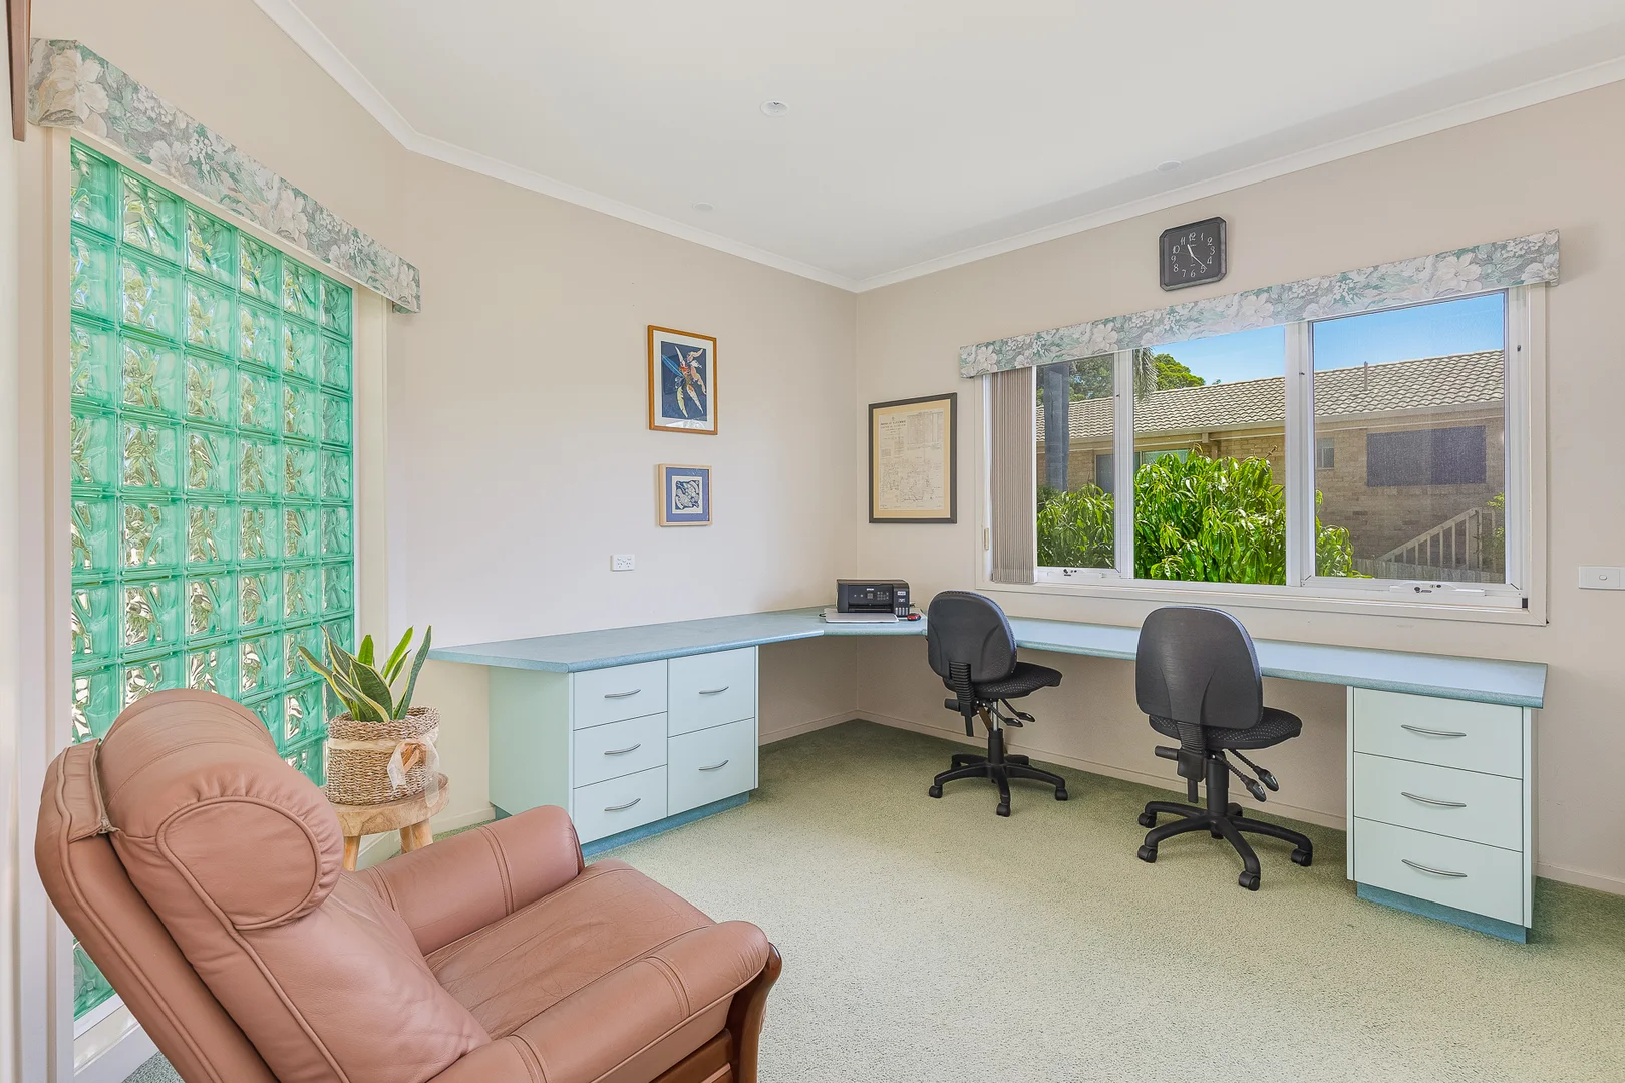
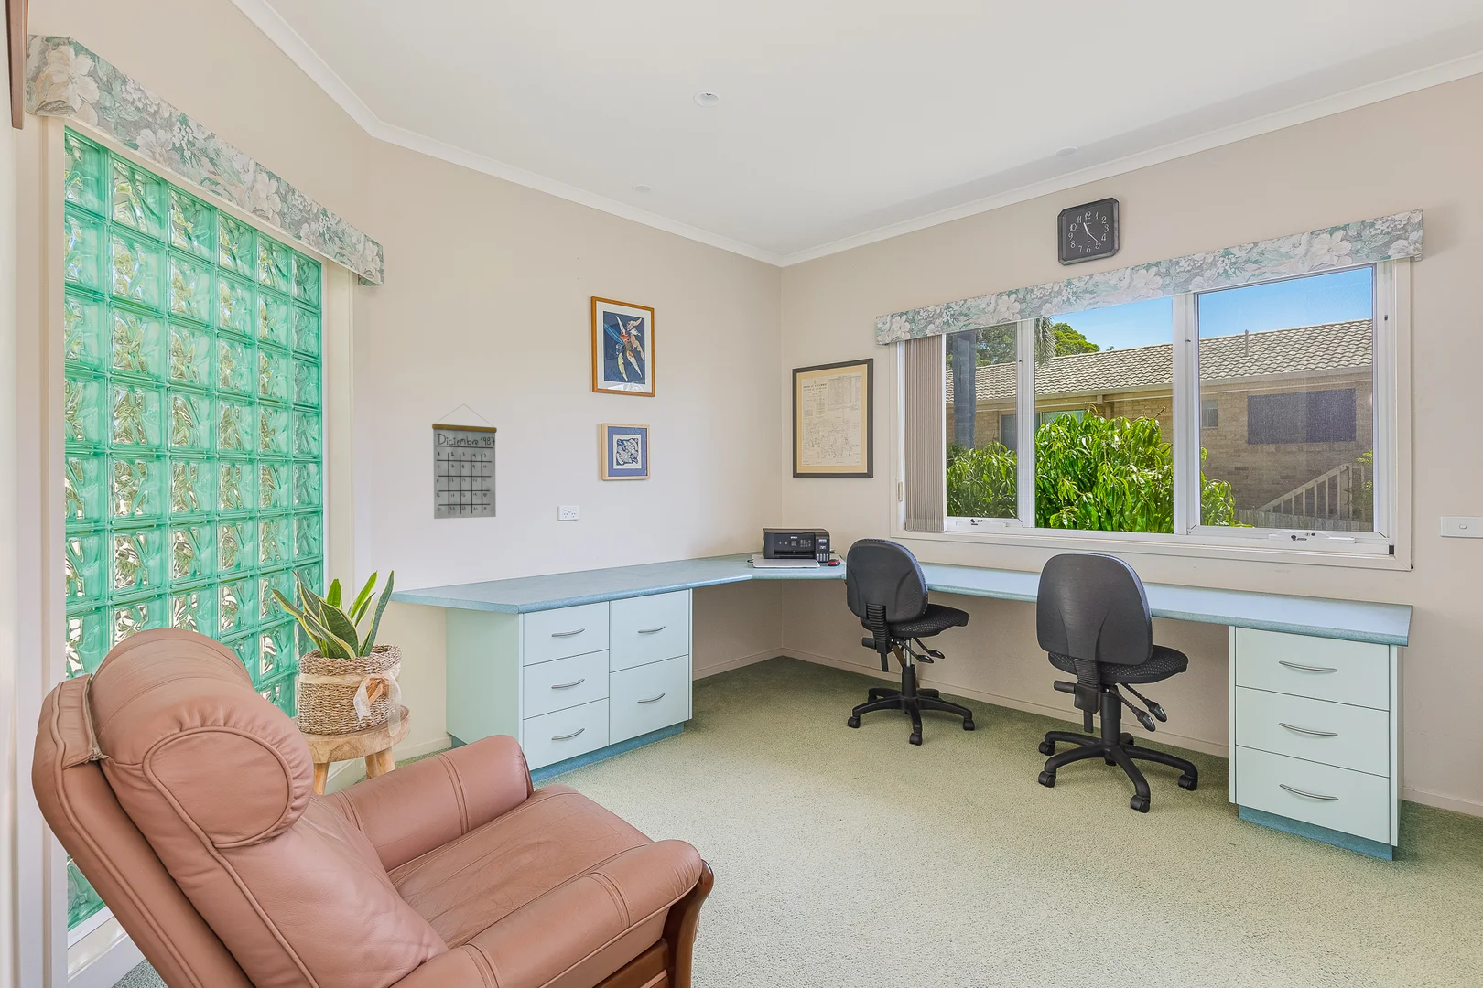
+ calendar (465, 460)
